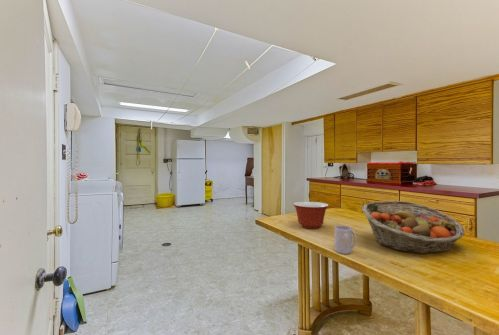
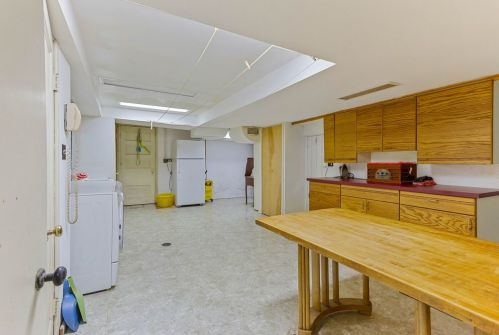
- mug (345, 239)
- fruit basket (409, 224)
- mixing bowl (310, 215)
